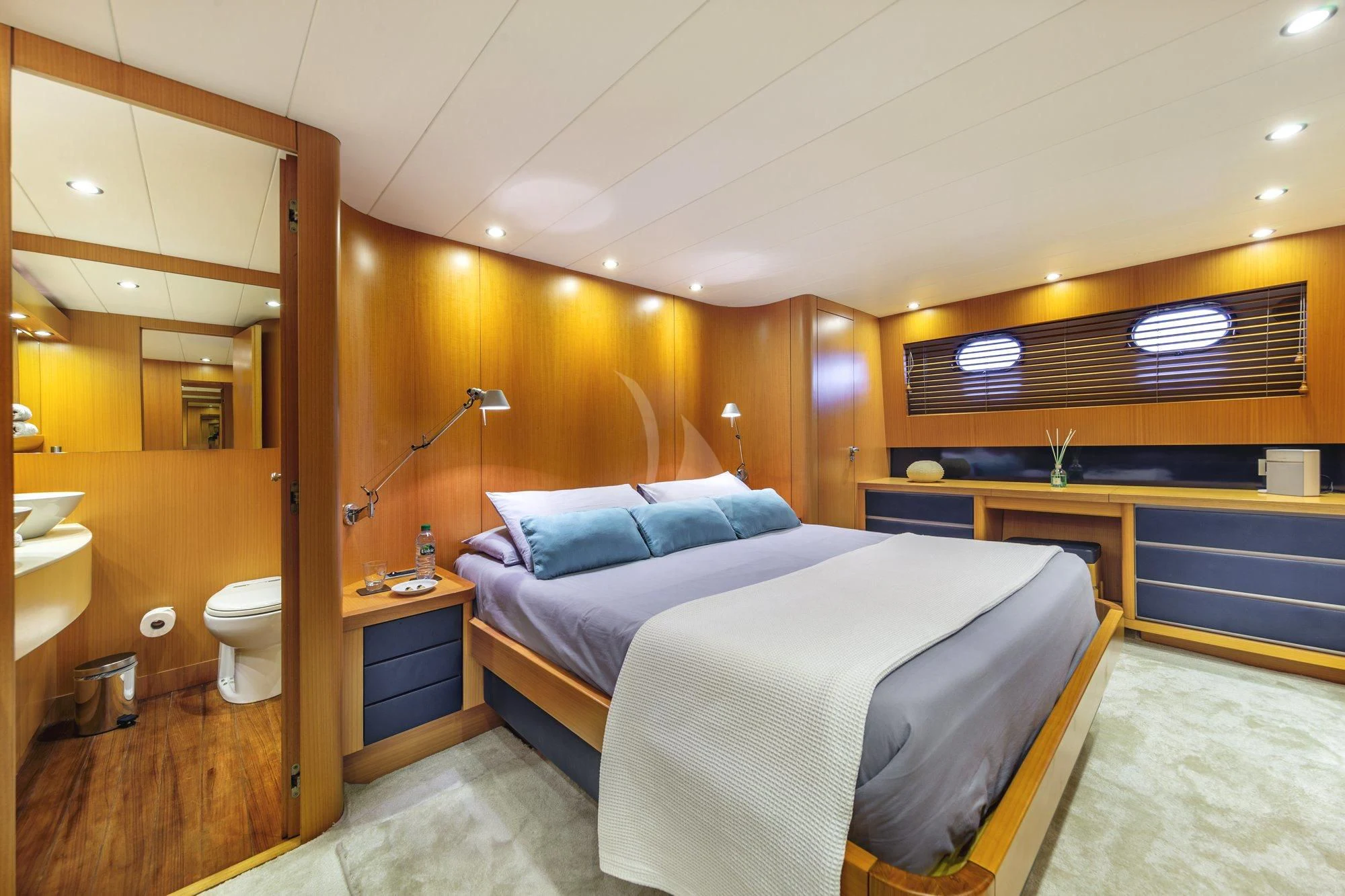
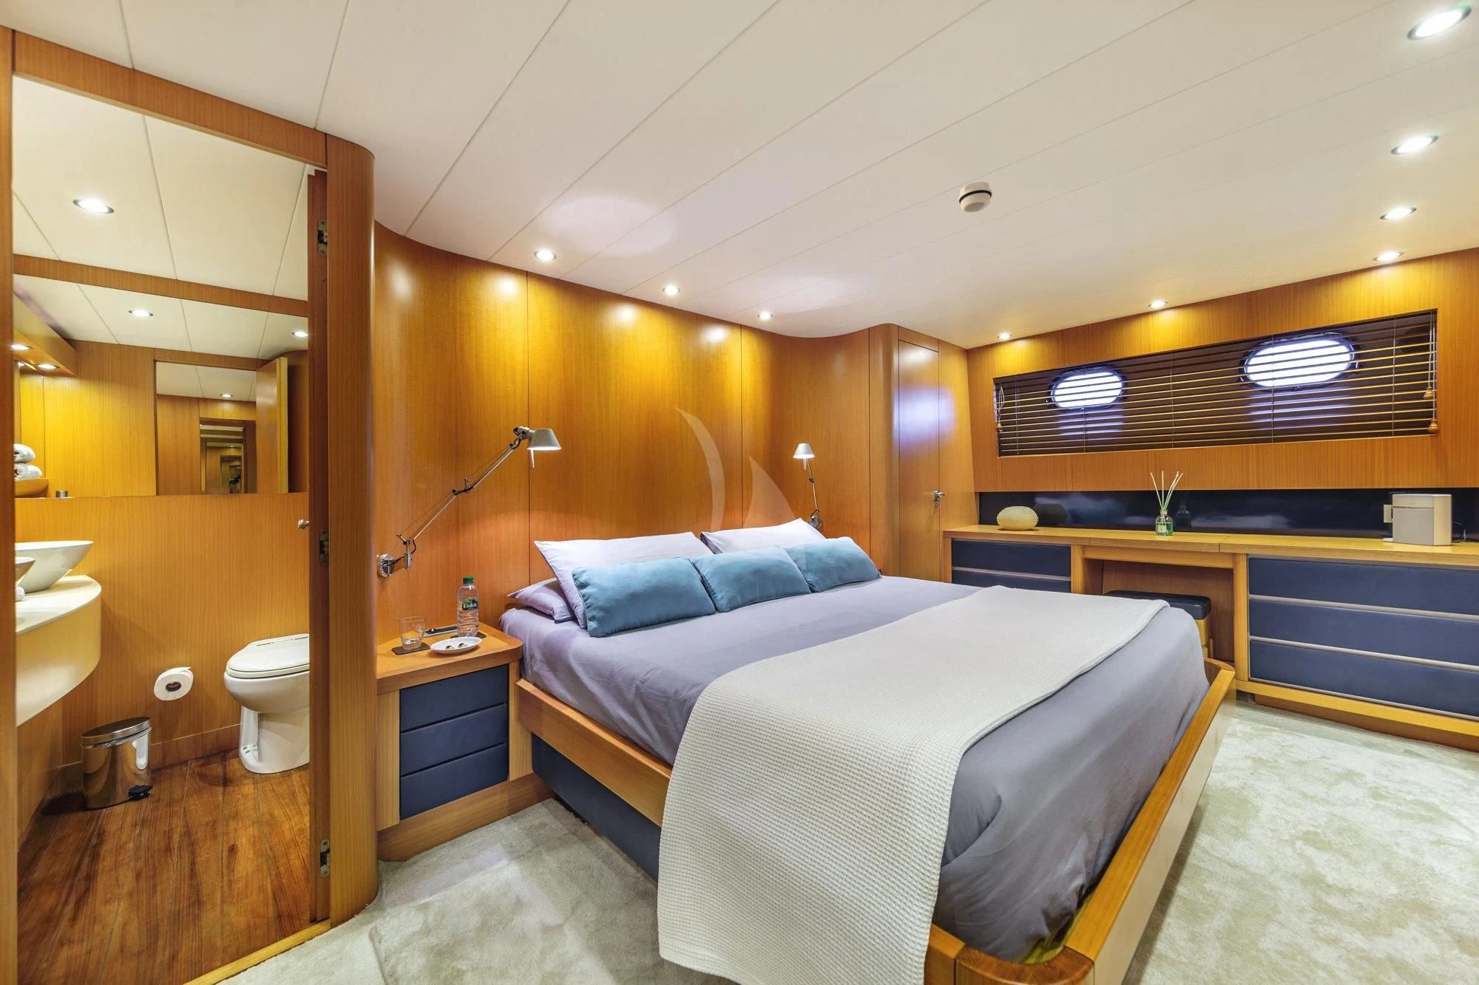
+ smoke detector (974, 197)
